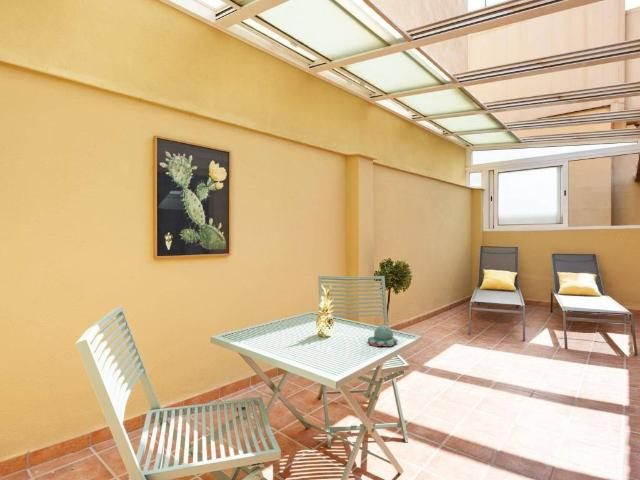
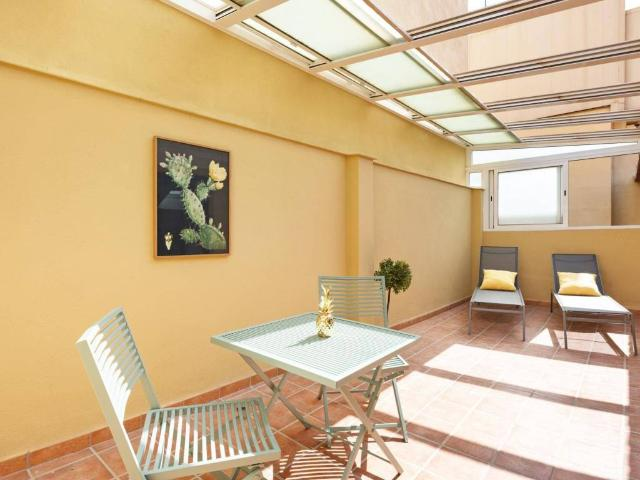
- candle (382, 333)
